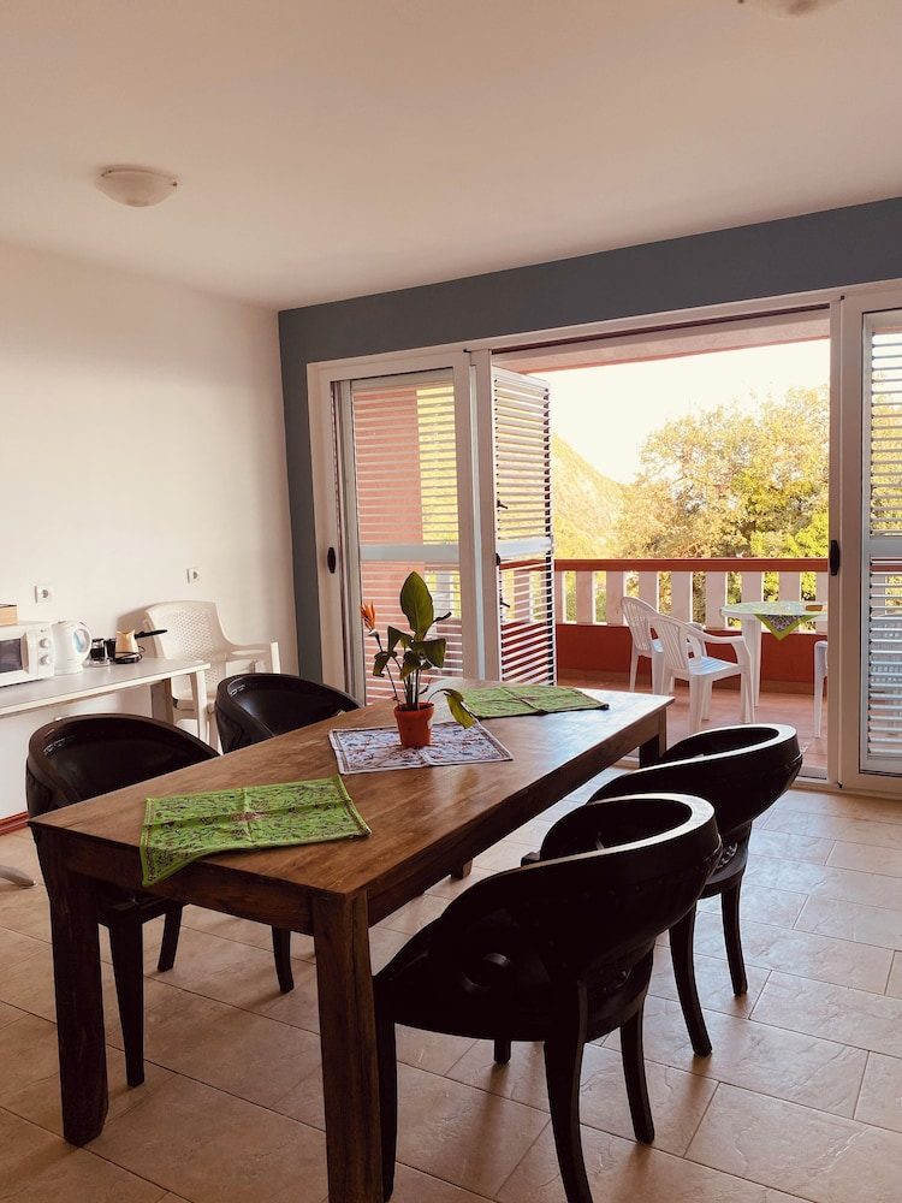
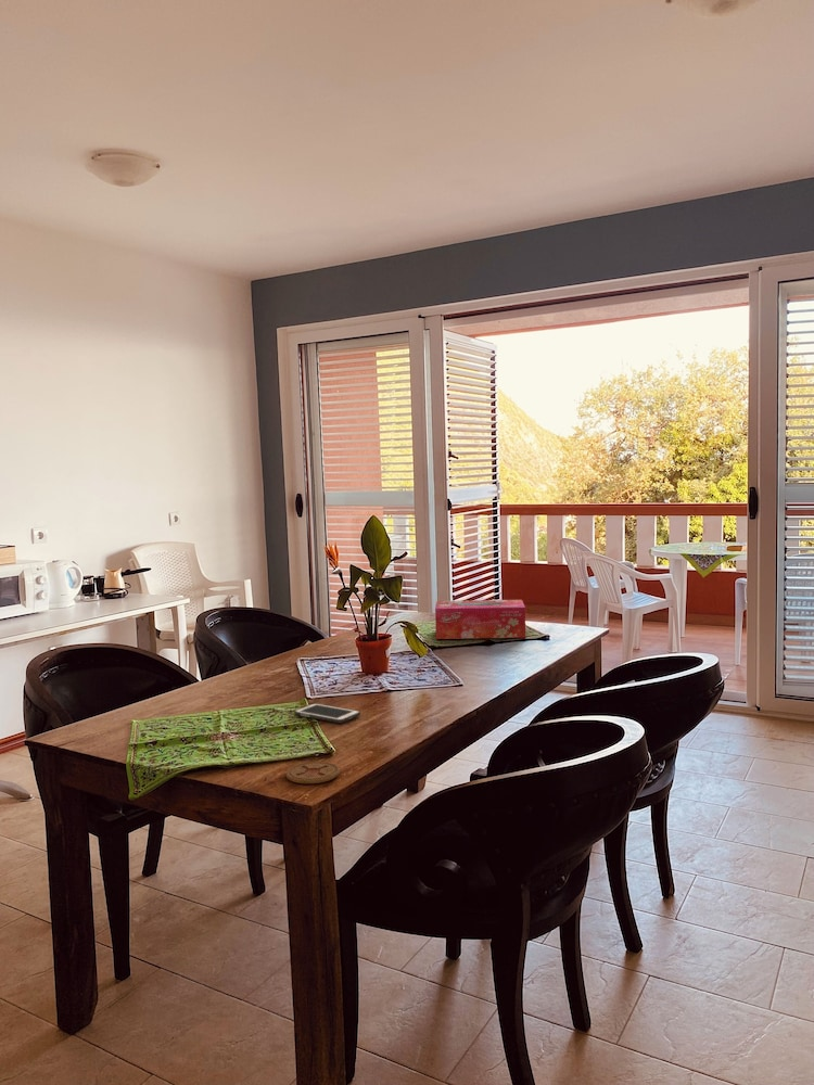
+ cell phone (327, 713)
+ tissue box (480, 618)
+ coaster (313, 771)
